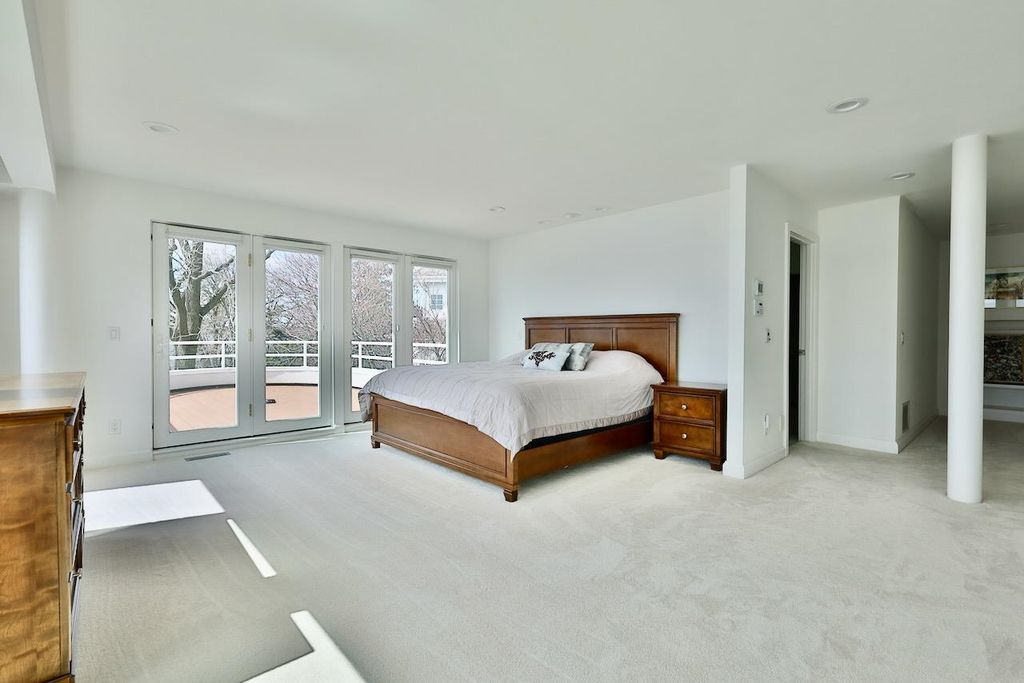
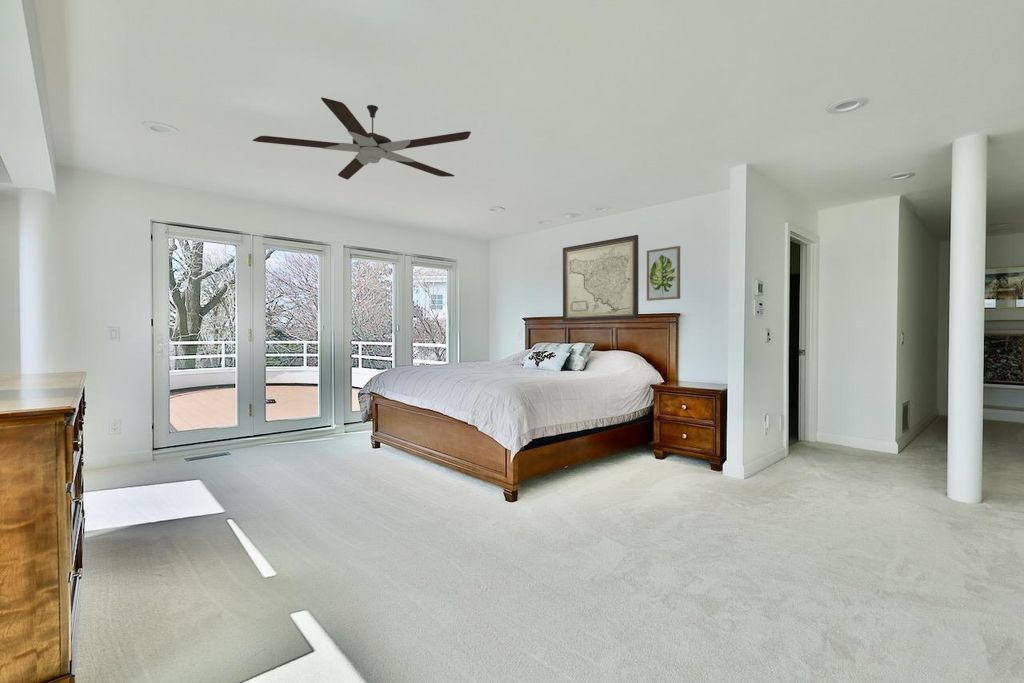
+ wall art (663, 274)
+ ceiling fan (363, 134)
+ wall art (598, 281)
